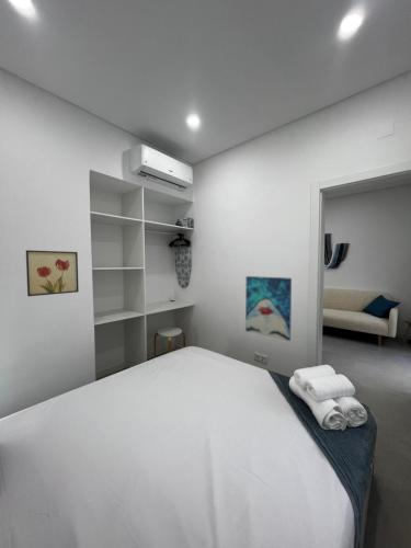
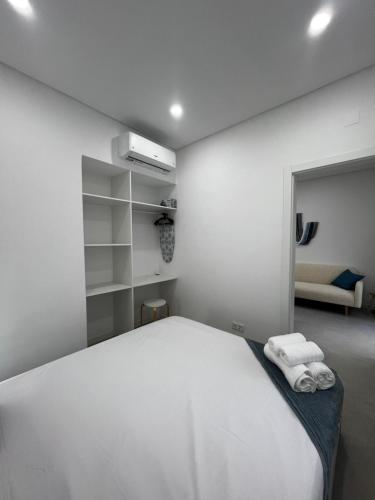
- wall art (54, 272)
- wall art (266, 306)
